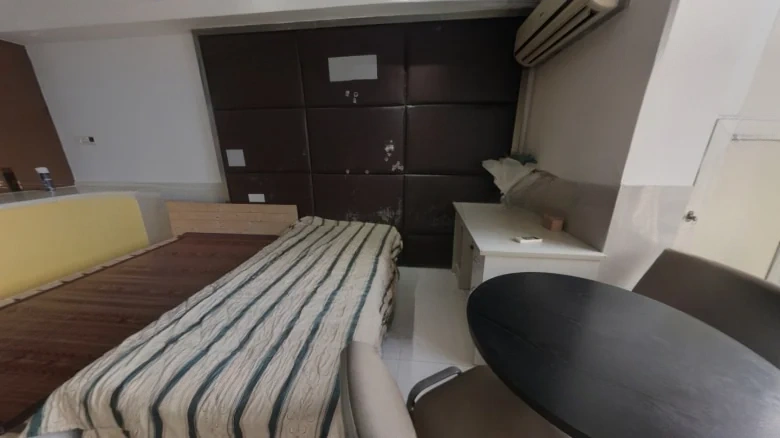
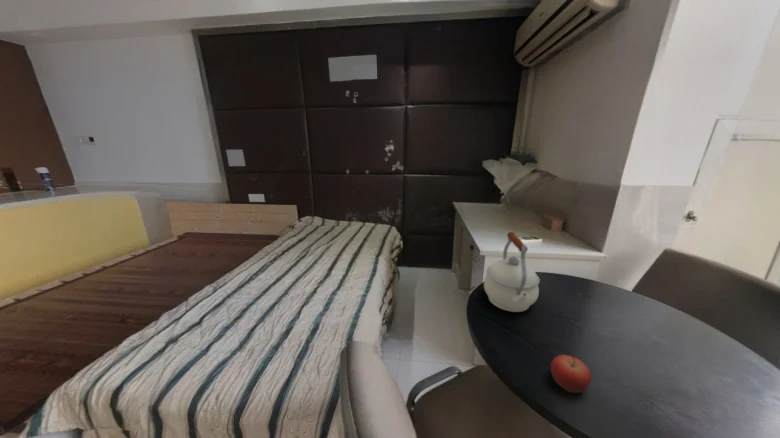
+ fruit (570, 371)
+ kettle (514, 272)
